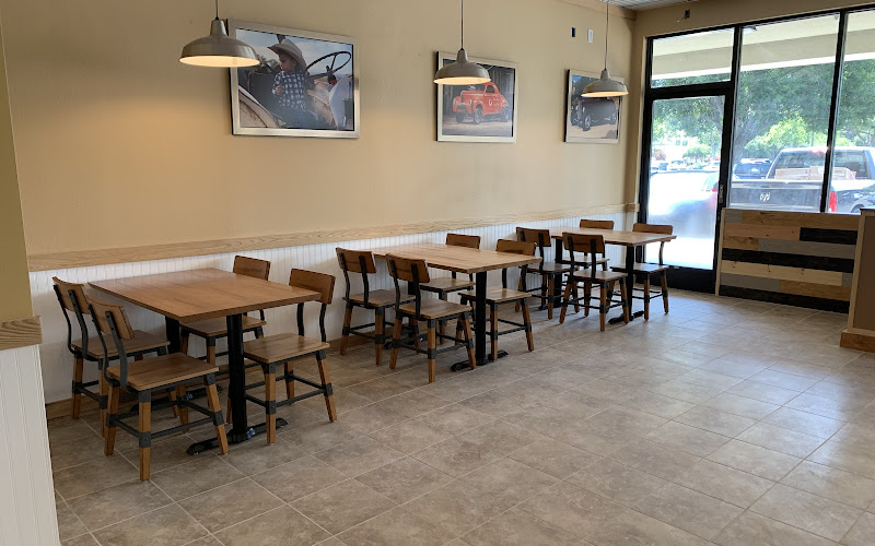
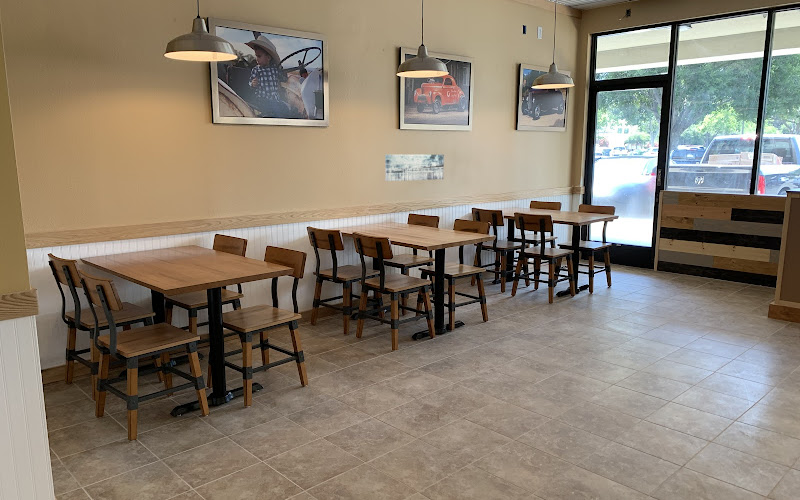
+ wall art (415, 167)
